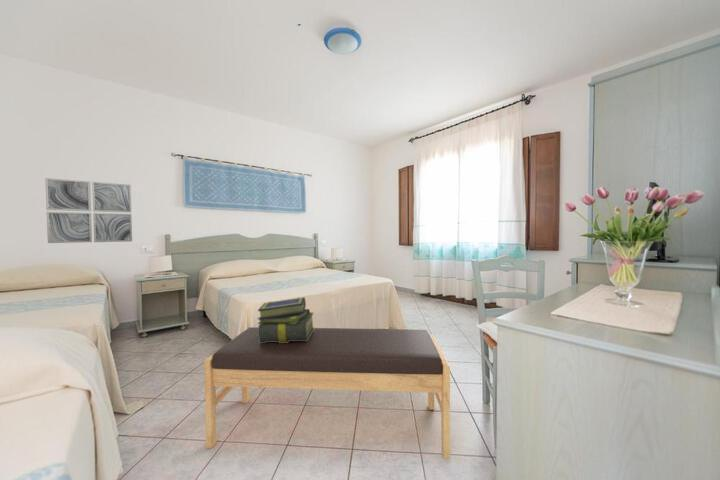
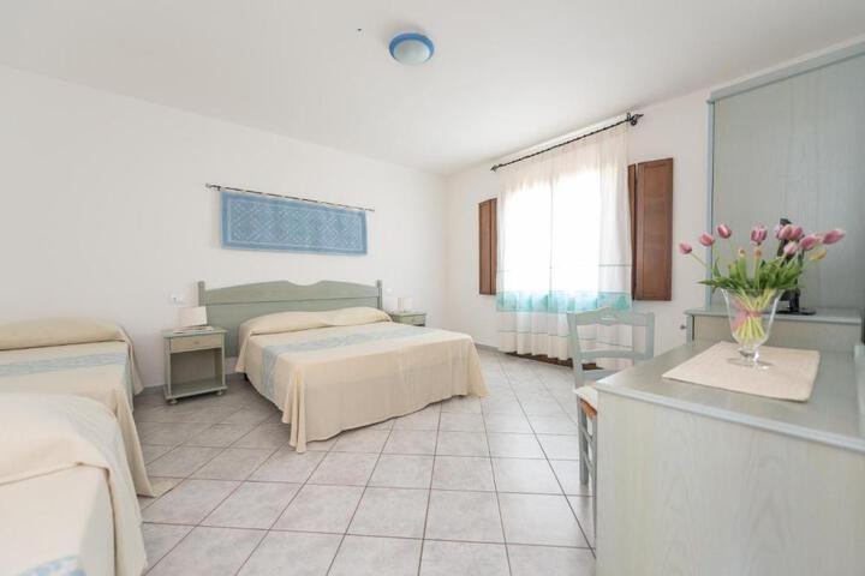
- bench (330, 382)
- stack of books (285, 319)
- wall art (93, 213)
